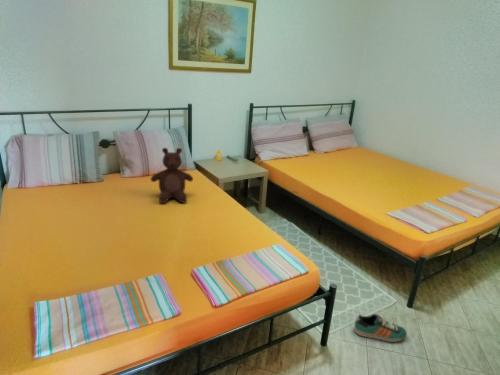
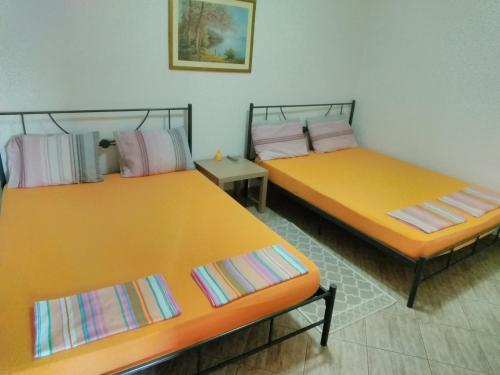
- sneaker (381, 326)
- teddy bear (172, 174)
